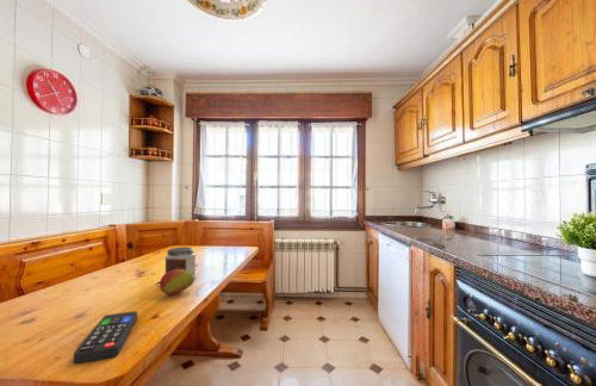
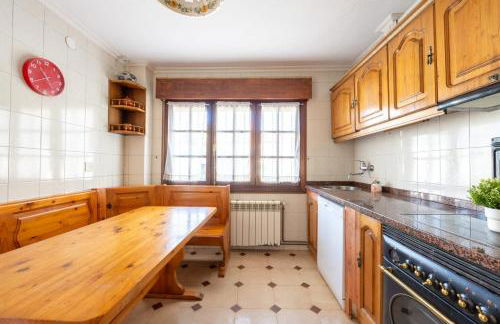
- fruit (175, 281)
- jar (180, 264)
- remote control (110, 332)
